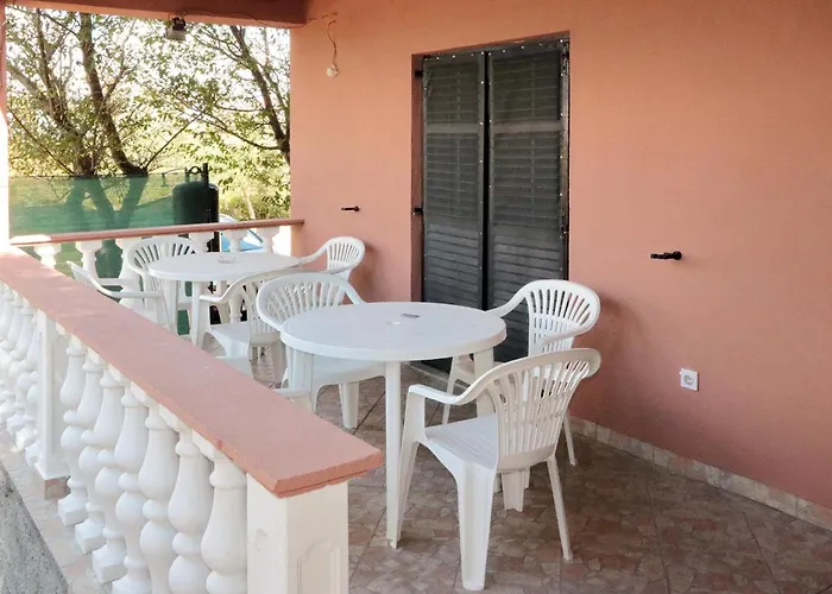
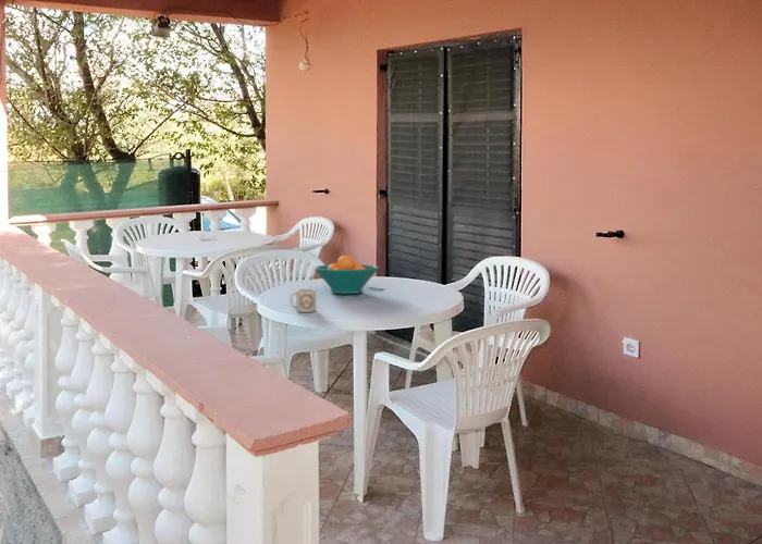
+ fruit bowl (346, 273)
+ cup (303, 300)
